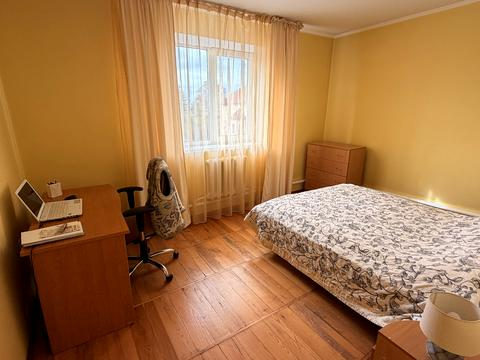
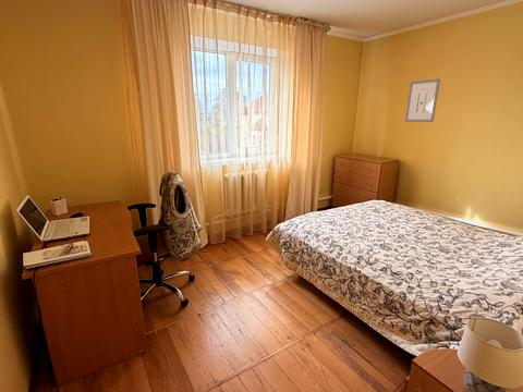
+ wall art (421, 101)
